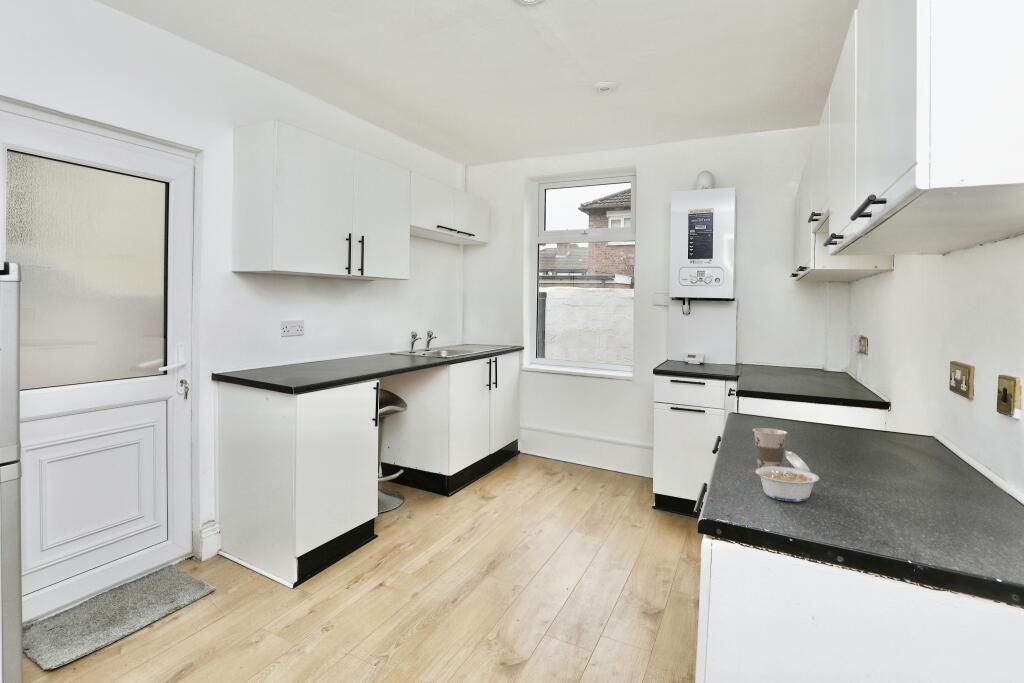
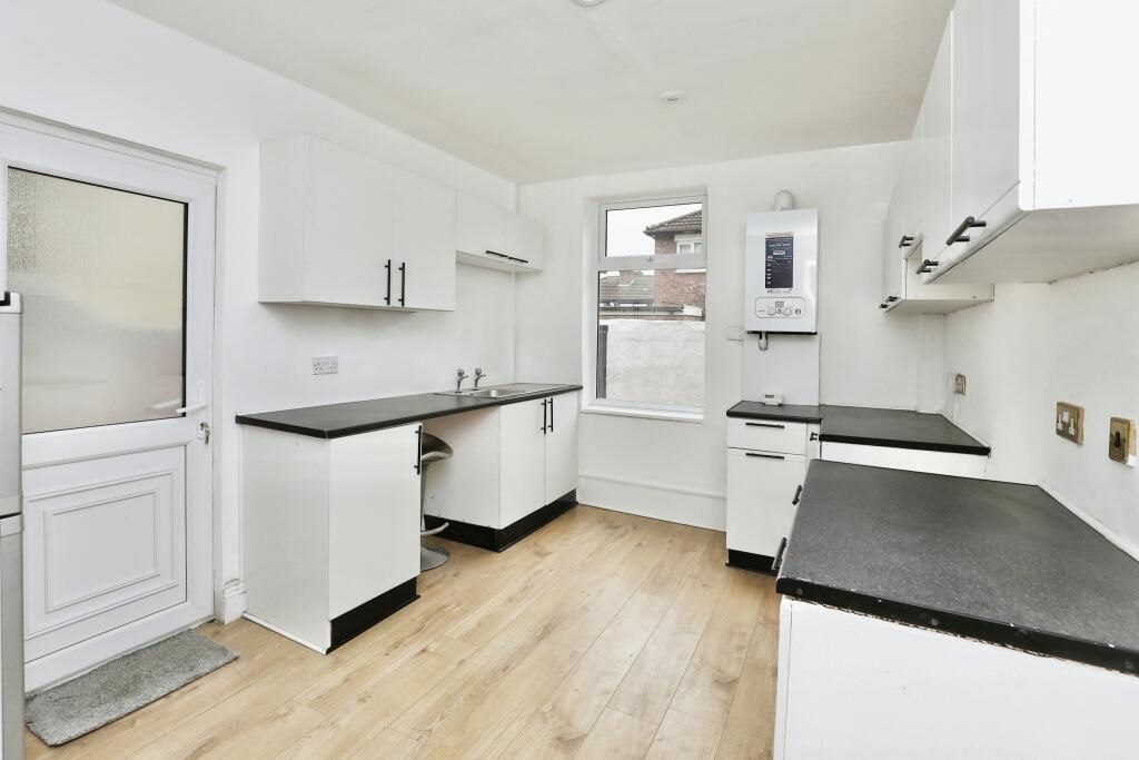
- legume (785, 483)
- cup (780, 452)
